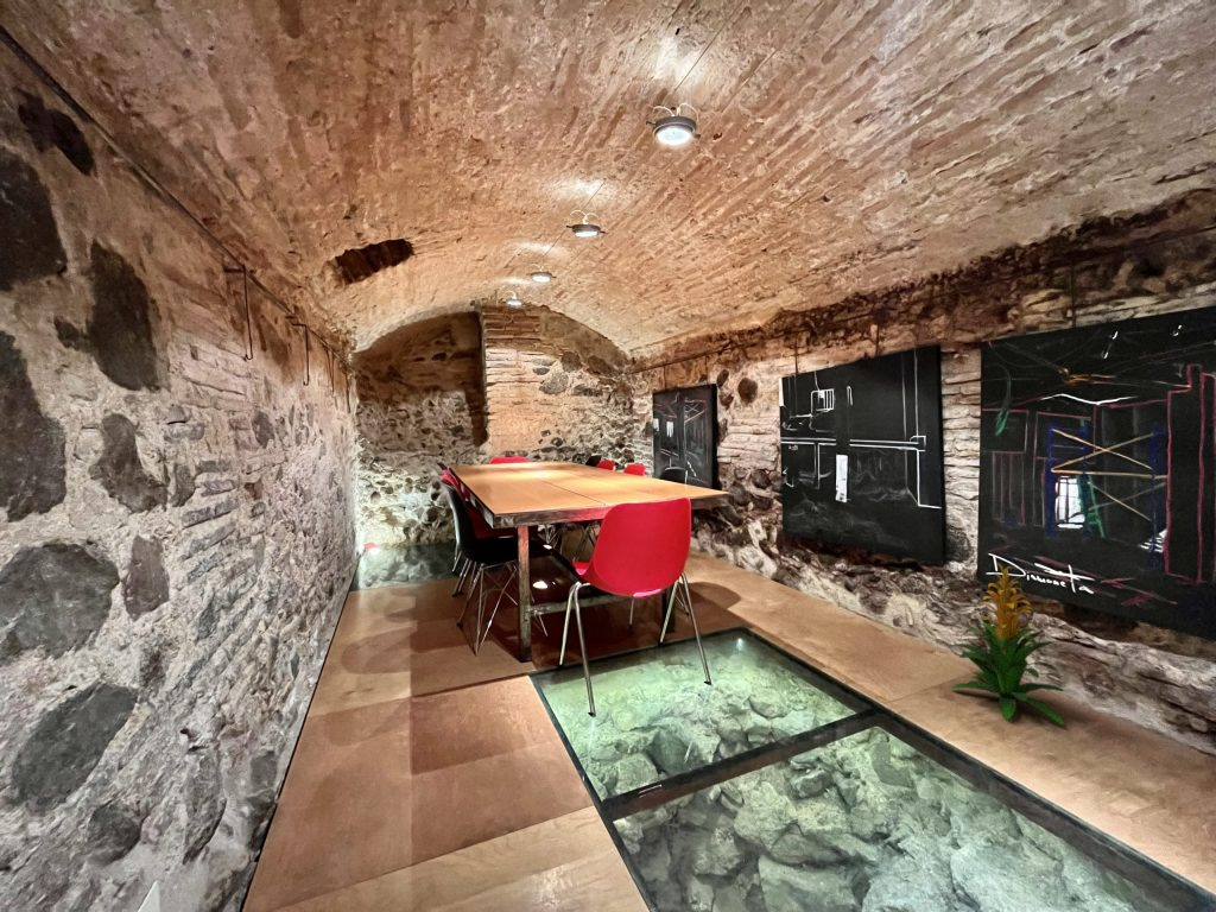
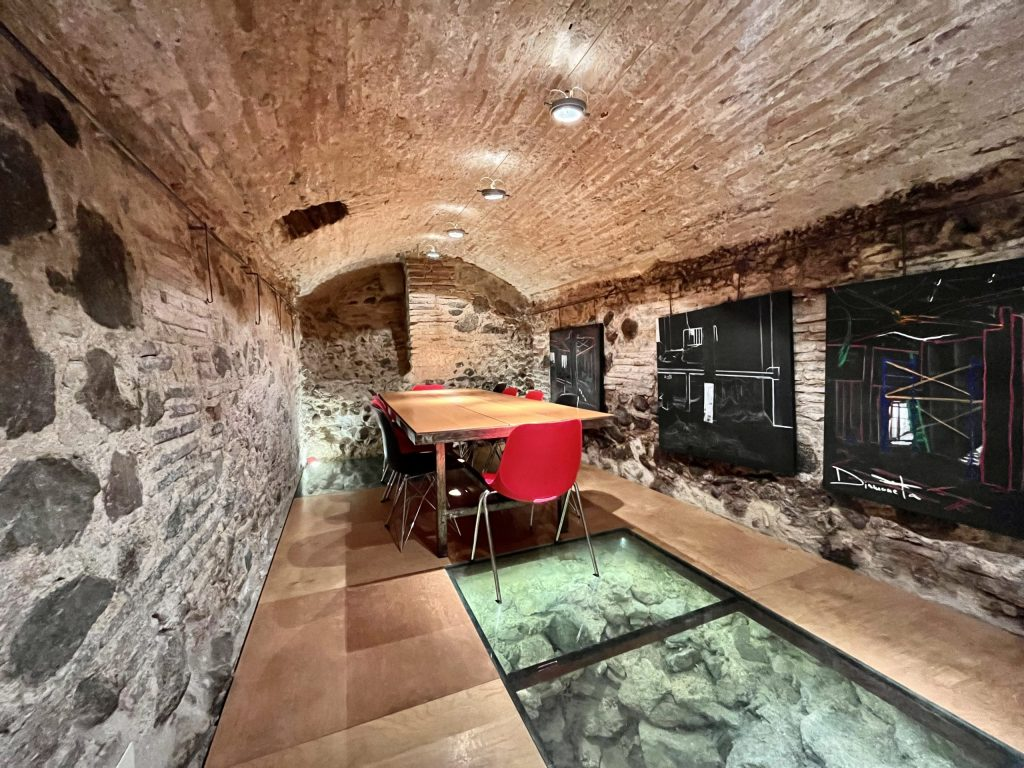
- indoor plant (1007, 631)
